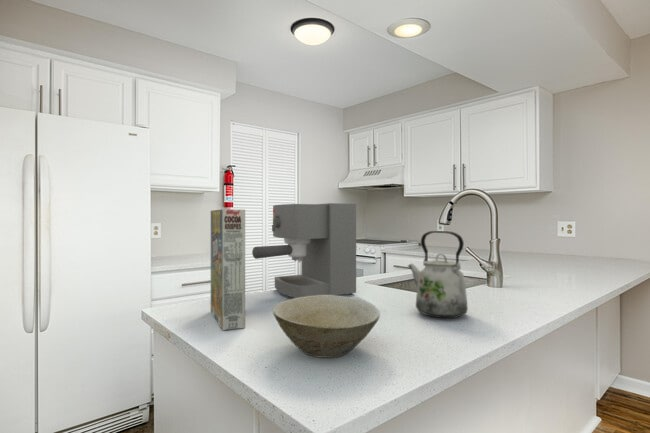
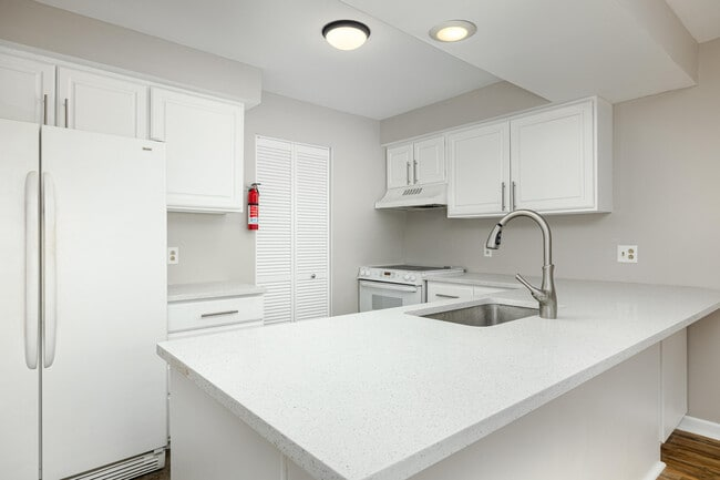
- cereal box (226, 264)
- coffee maker (311, 248)
- bowl (326, 328)
- kettle (433, 271)
